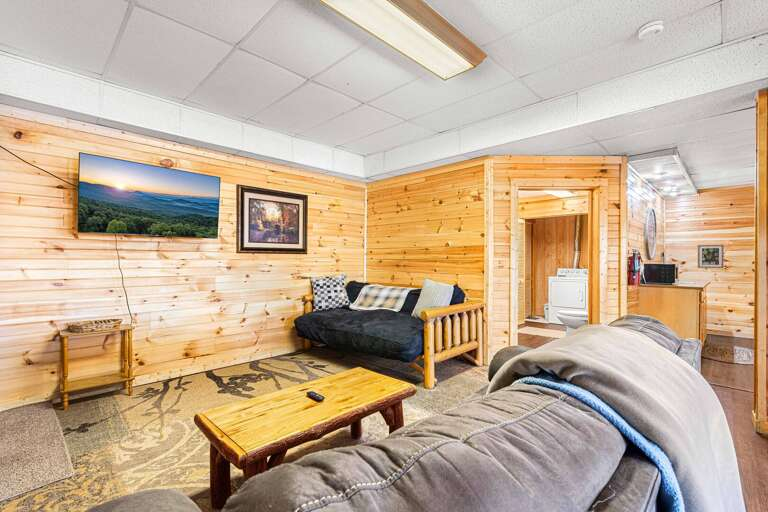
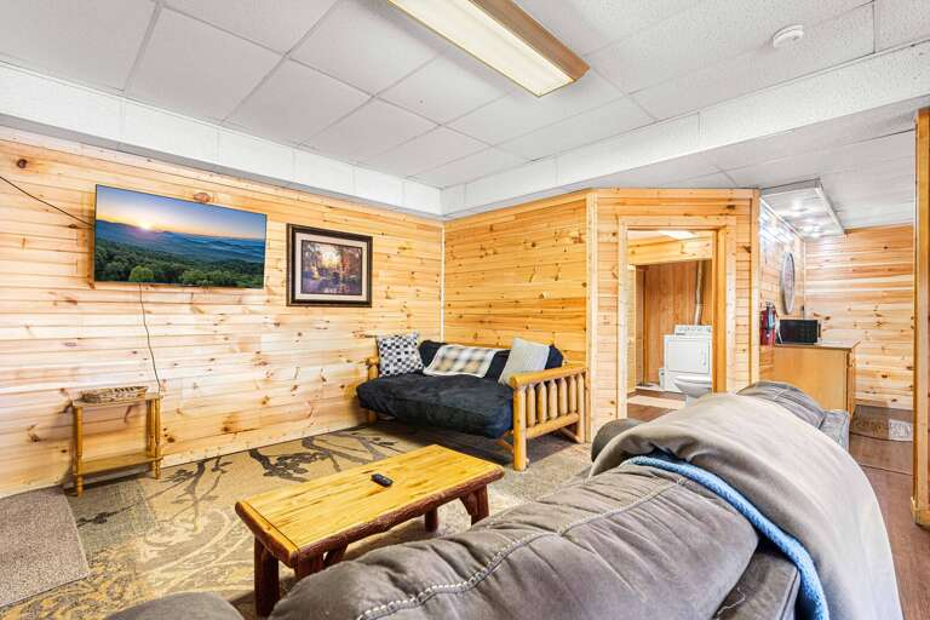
- wall art (710, 256)
